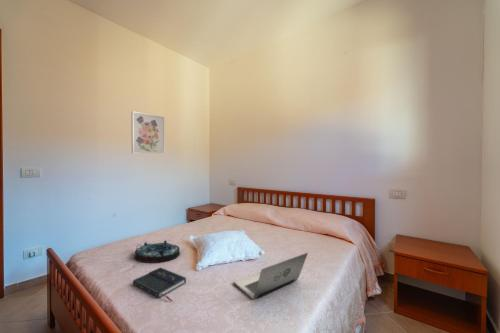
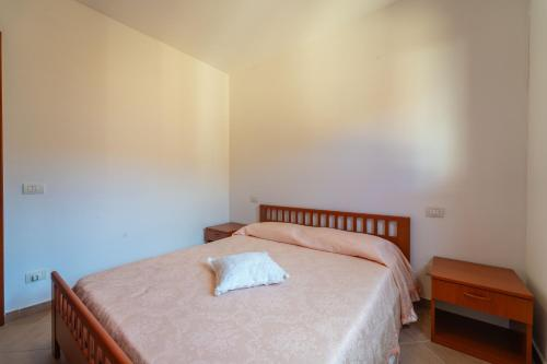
- laptop (270, 268)
- book (164, 283)
- serving tray (157, 249)
- wall art (148, 134)
